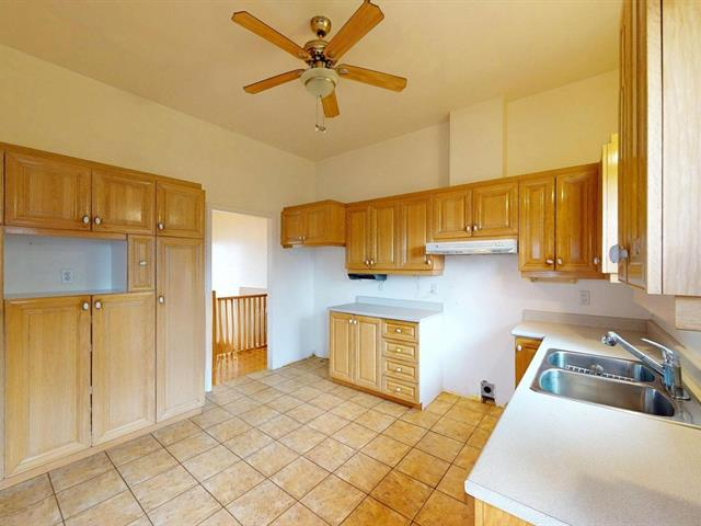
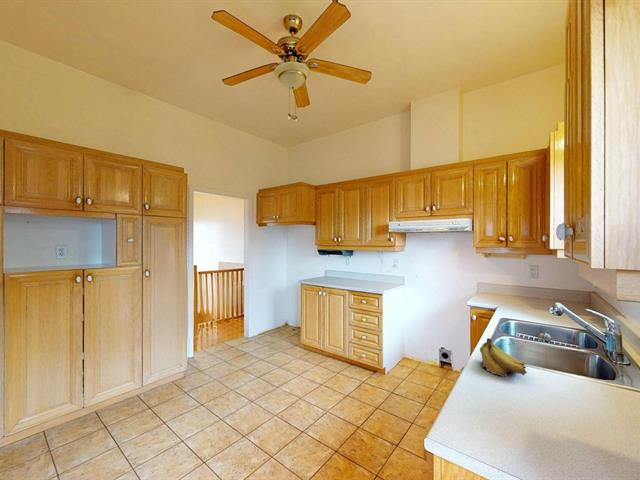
+ fruit (503, 356)
